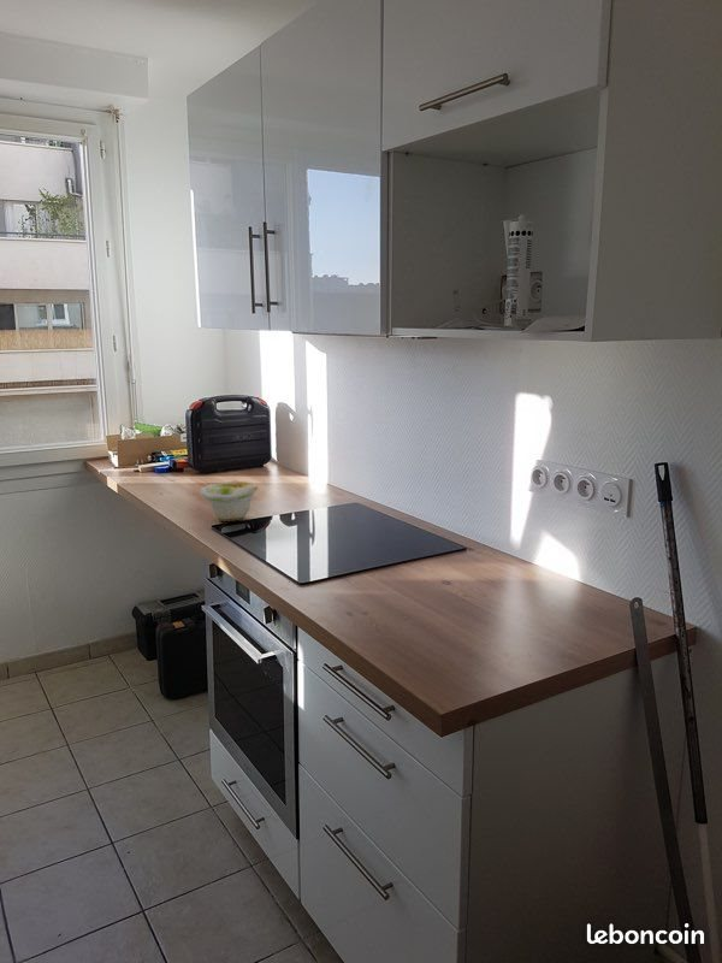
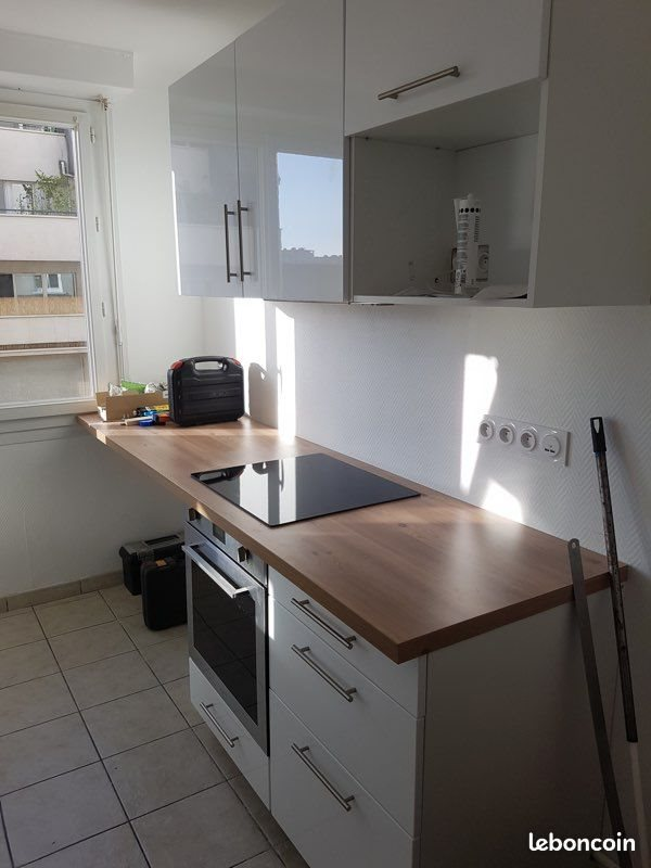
- bowl (229, 502)
